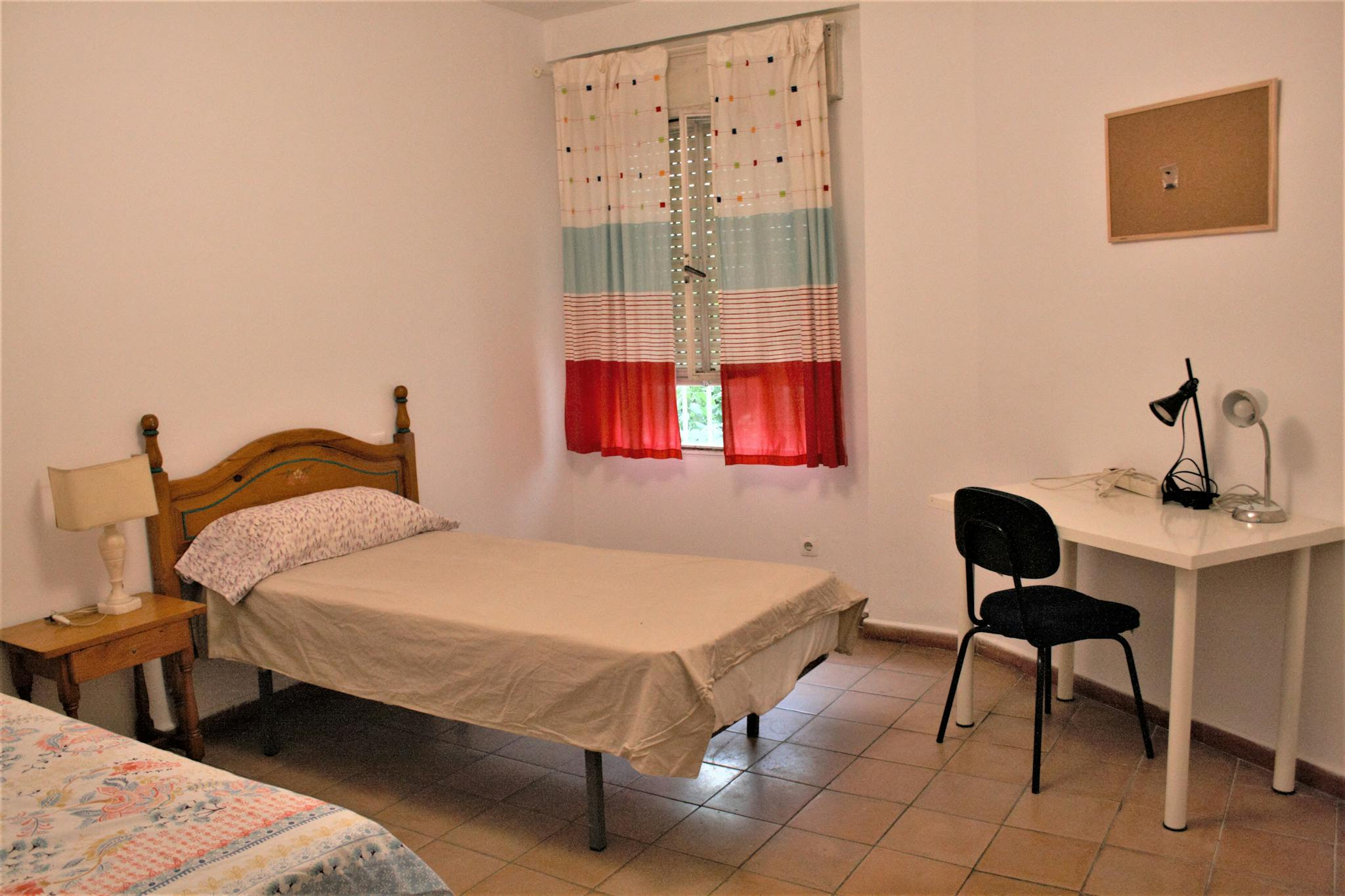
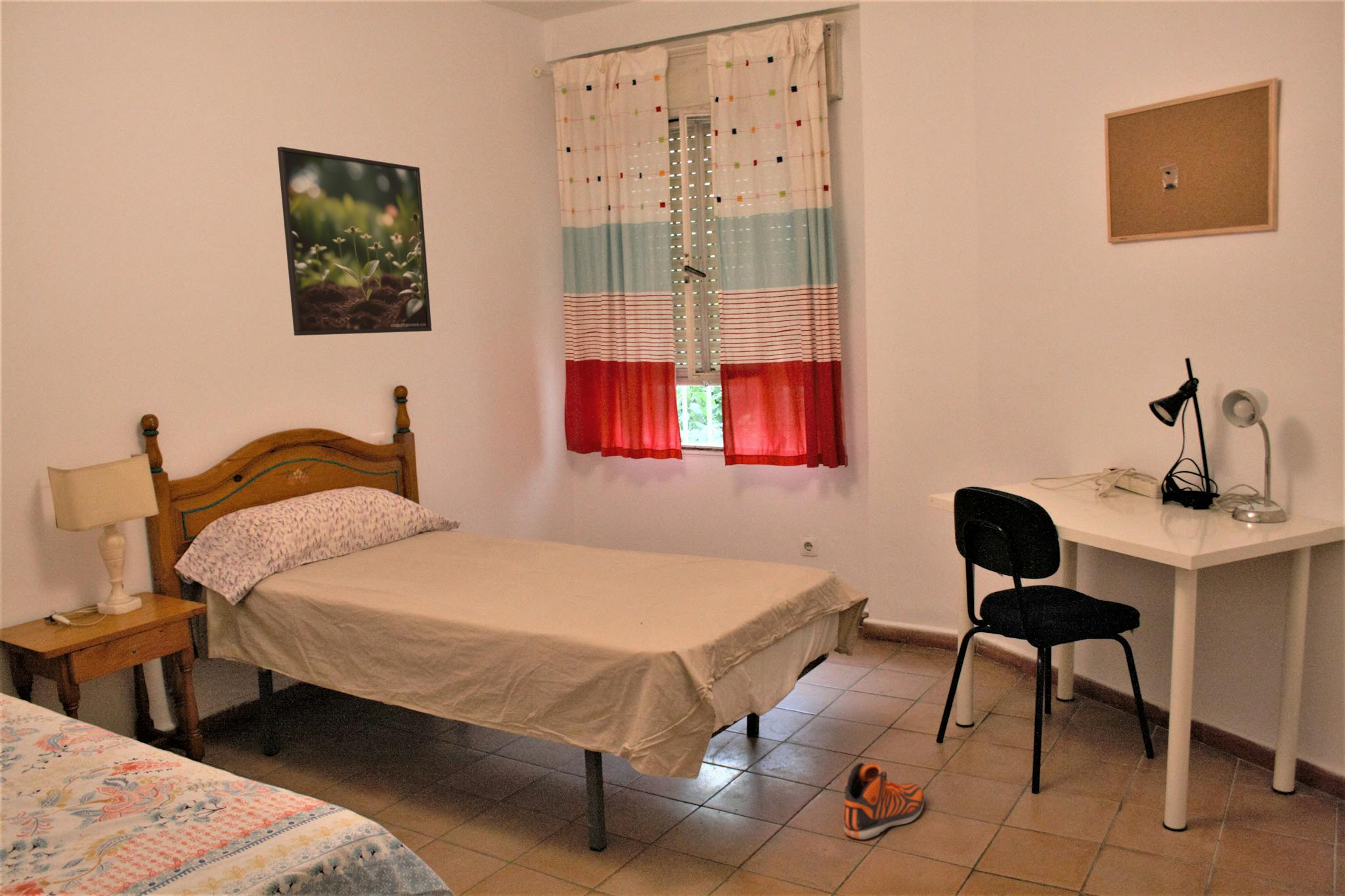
+ sneaker (886, 790)
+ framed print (361, 246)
